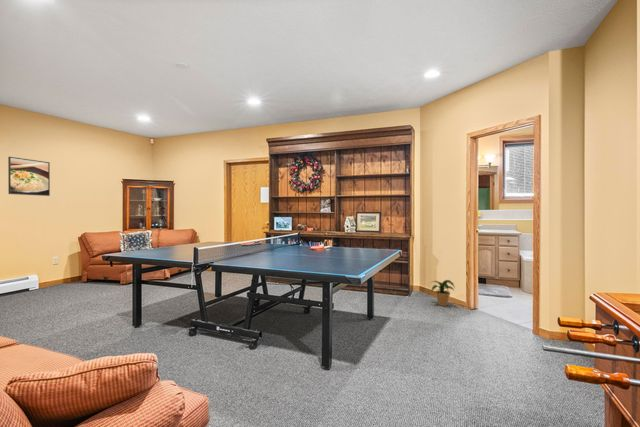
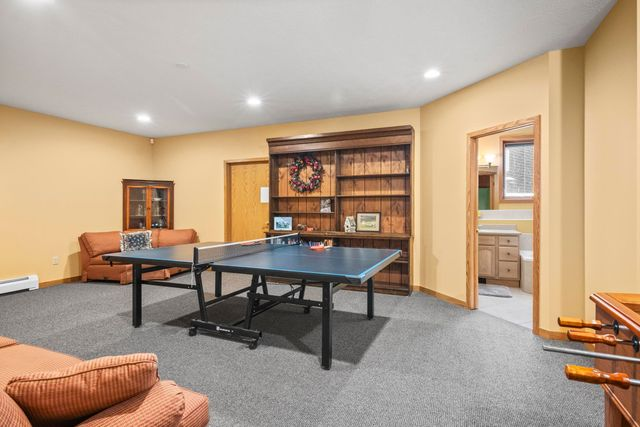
- potted plant (443, 292)
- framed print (30, 177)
